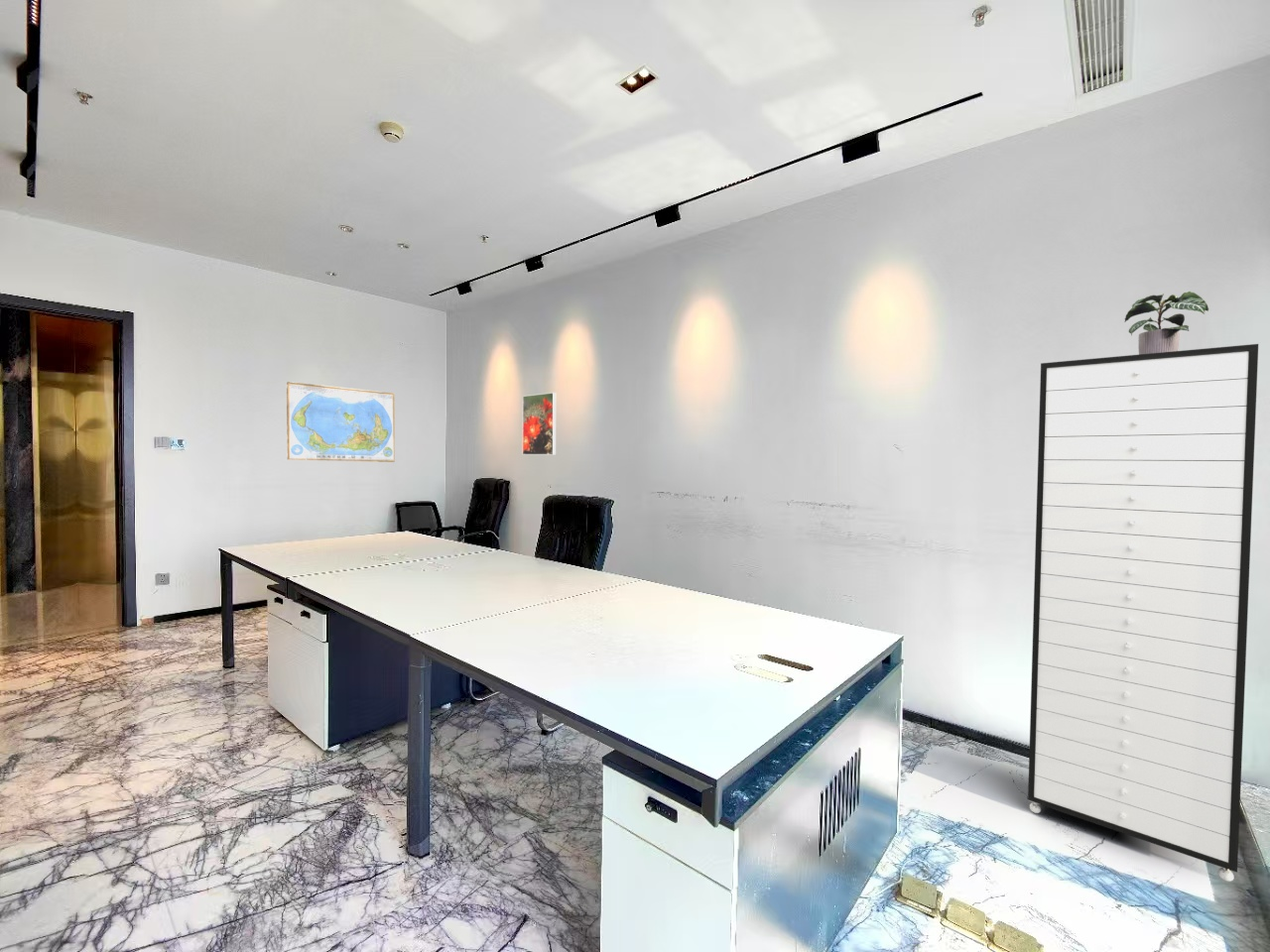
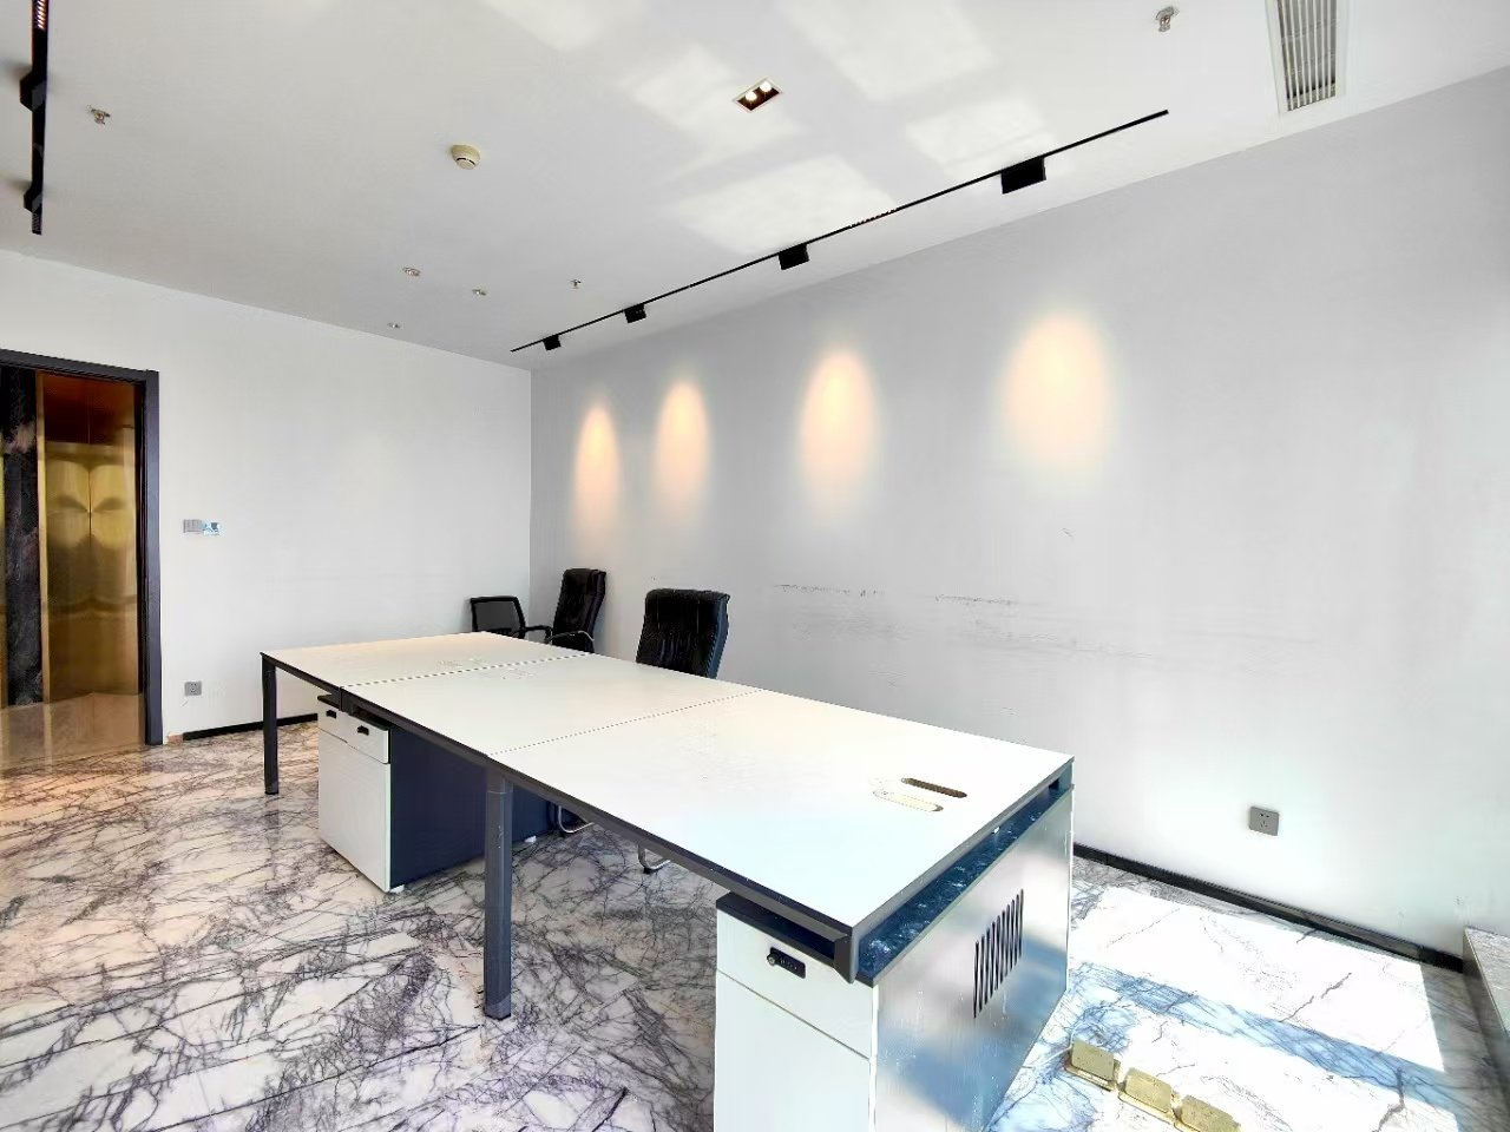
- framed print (538, 424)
- world map (344, 424)
- storage cabinet (1131, 592)
- potted plant (1162, 328)
